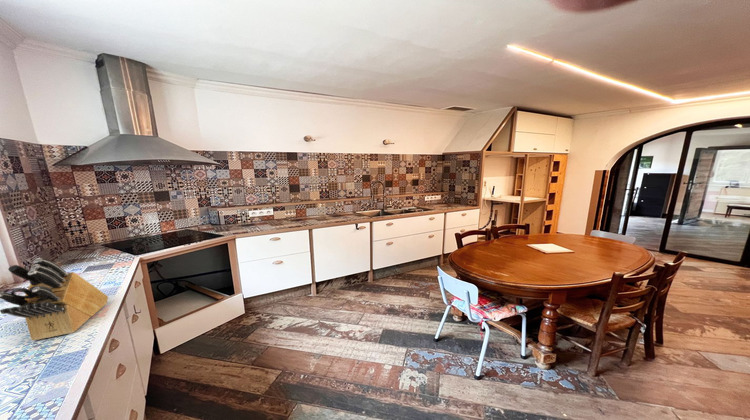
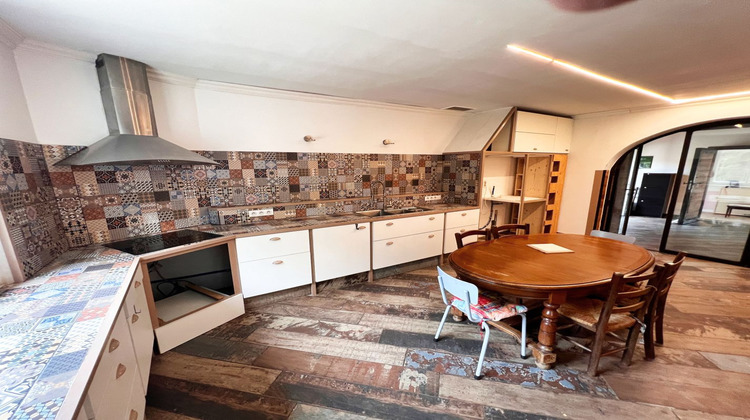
- knife block (59, 289)
